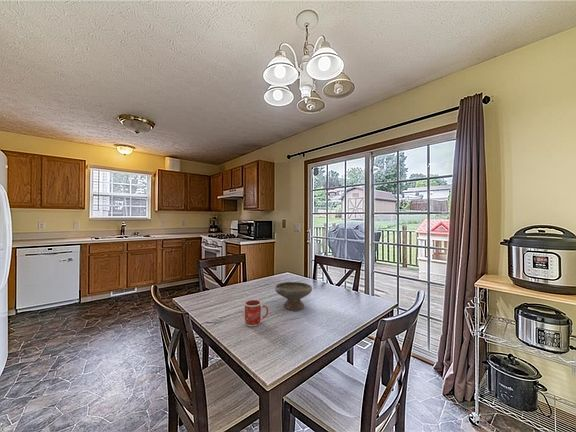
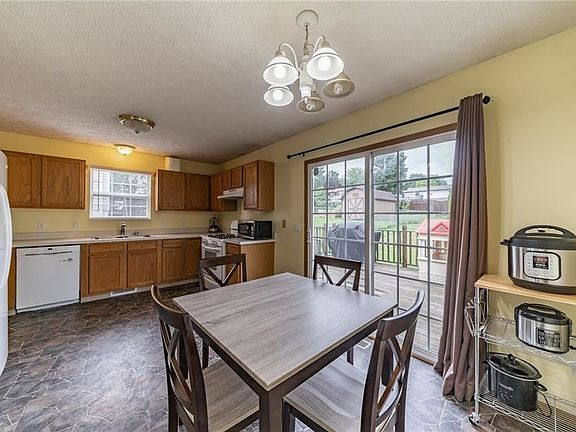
- mug (256, 312)
- bowl (293, 295)
